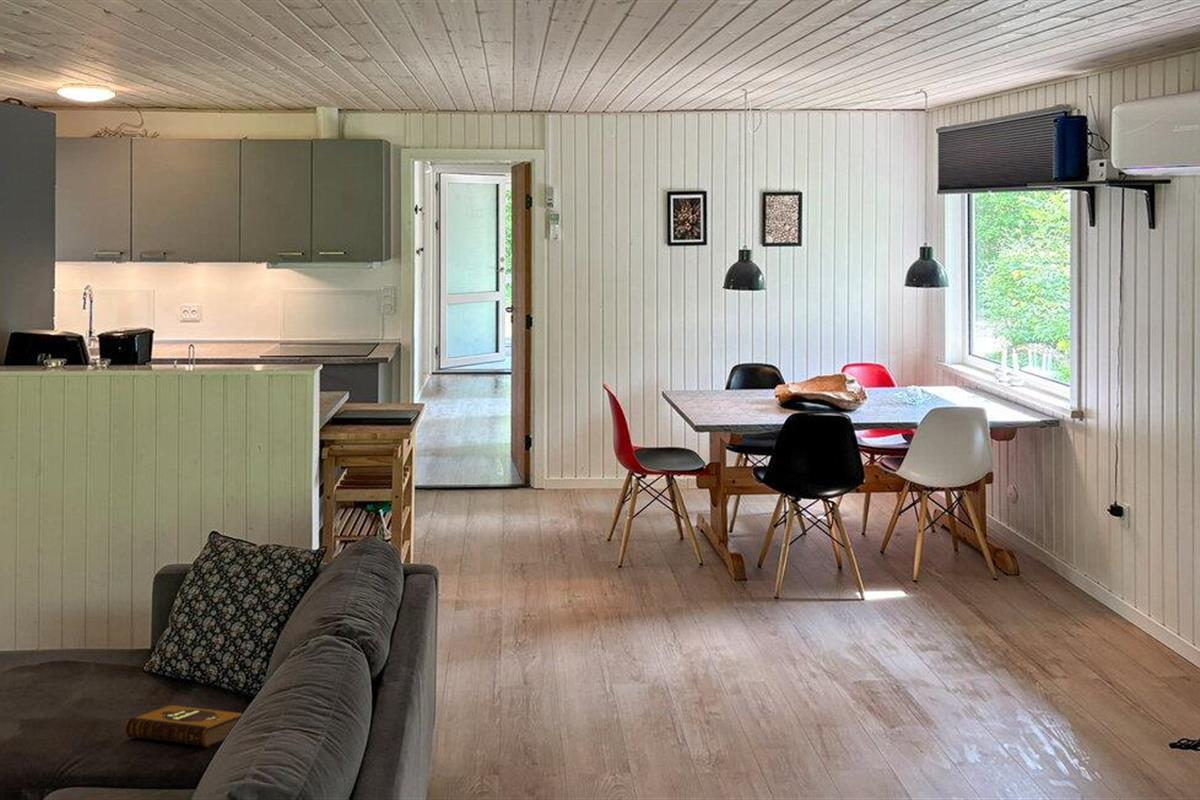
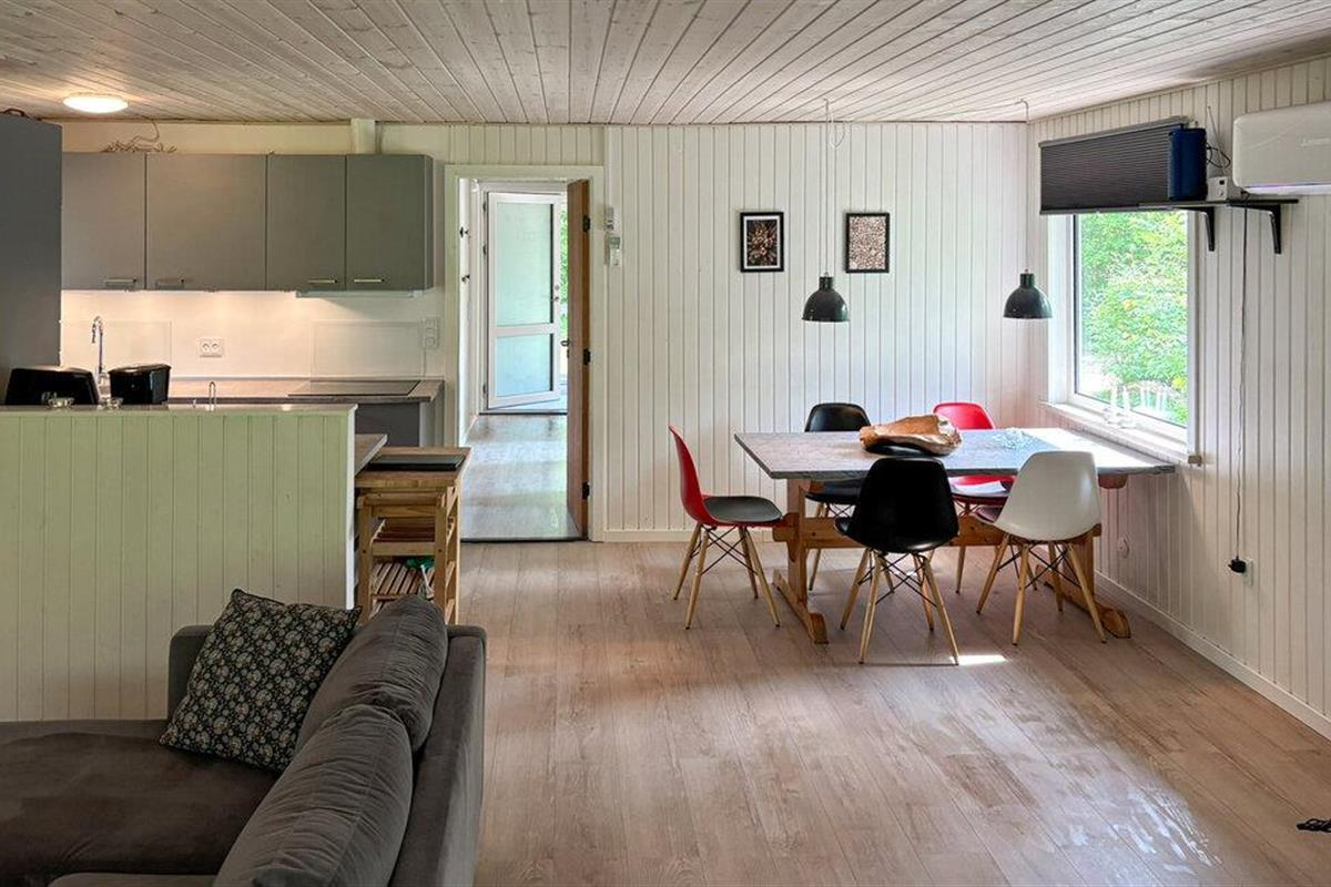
- hardback book (186, 726)
